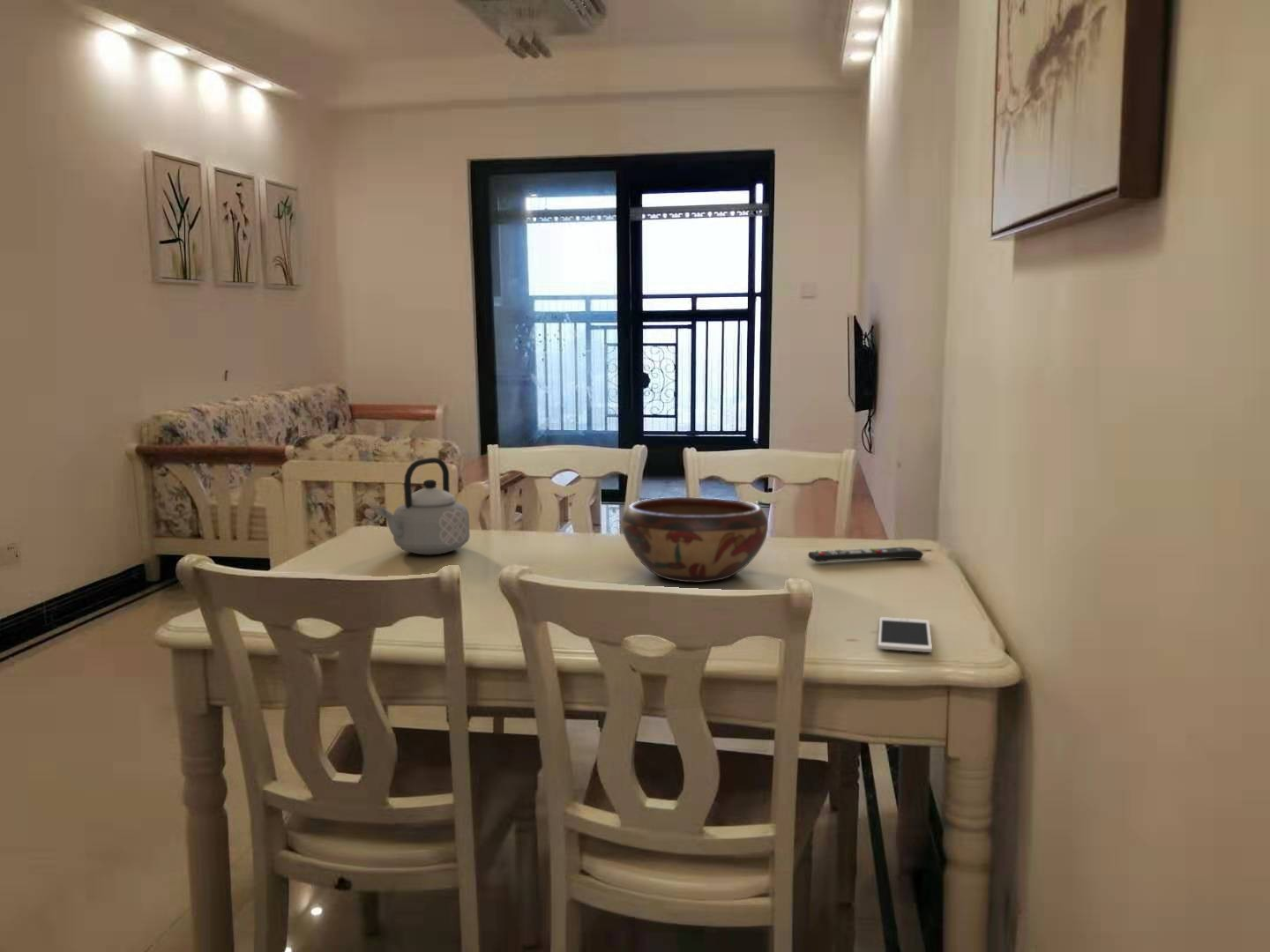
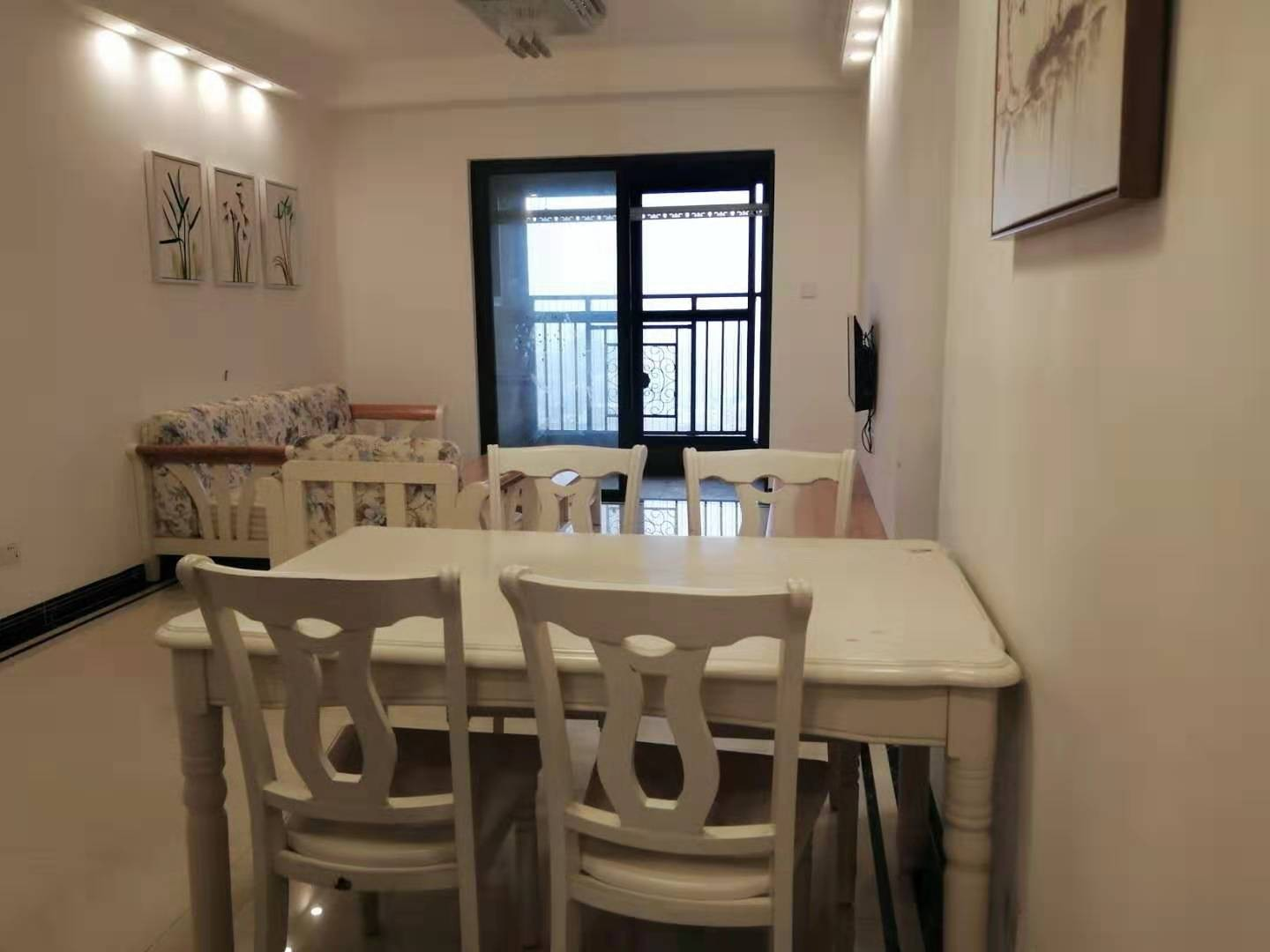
- decorative bowl (694, 539)
- cell phone (904, 633)
- teapot (422, 506)
- remote control (865, 554)
